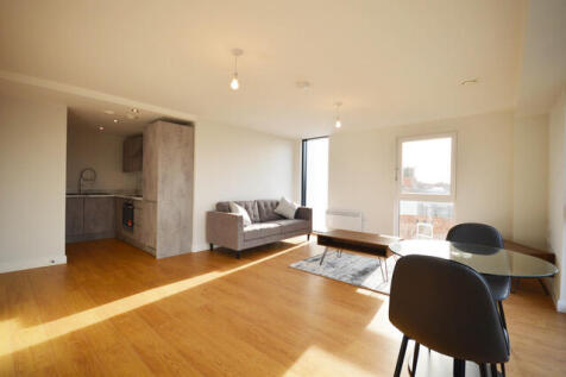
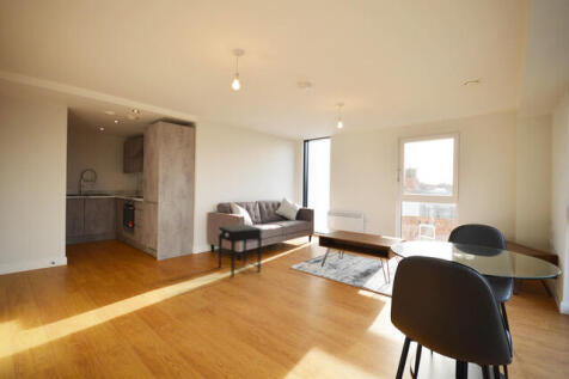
+ side table (234, 247)
